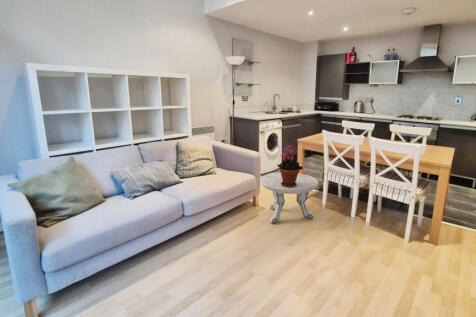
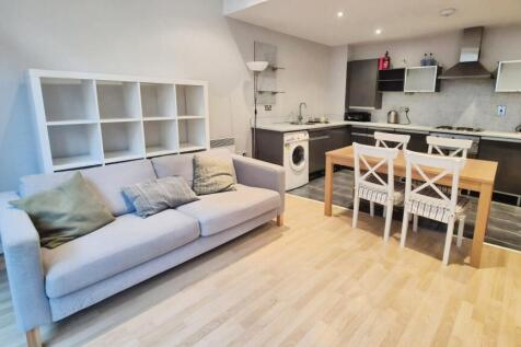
- potted plant (289, 165)
- side table (284, 200)
